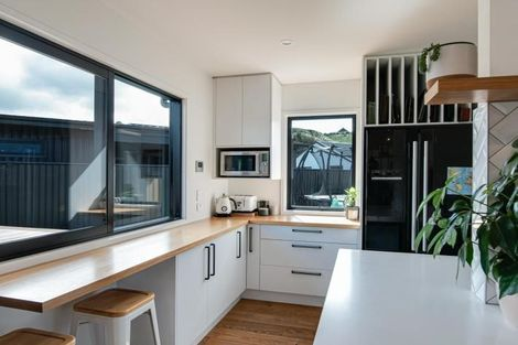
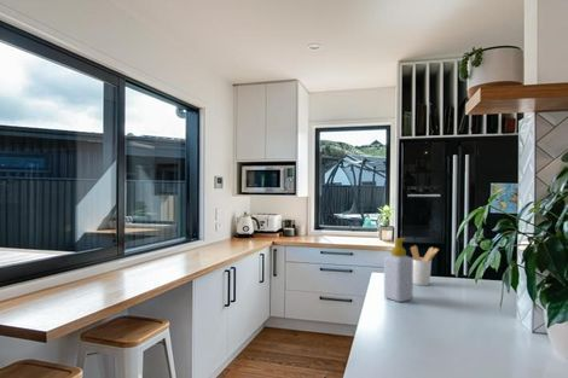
+ utensil holder (424, 264)
+ soap bottle (398, 268)
